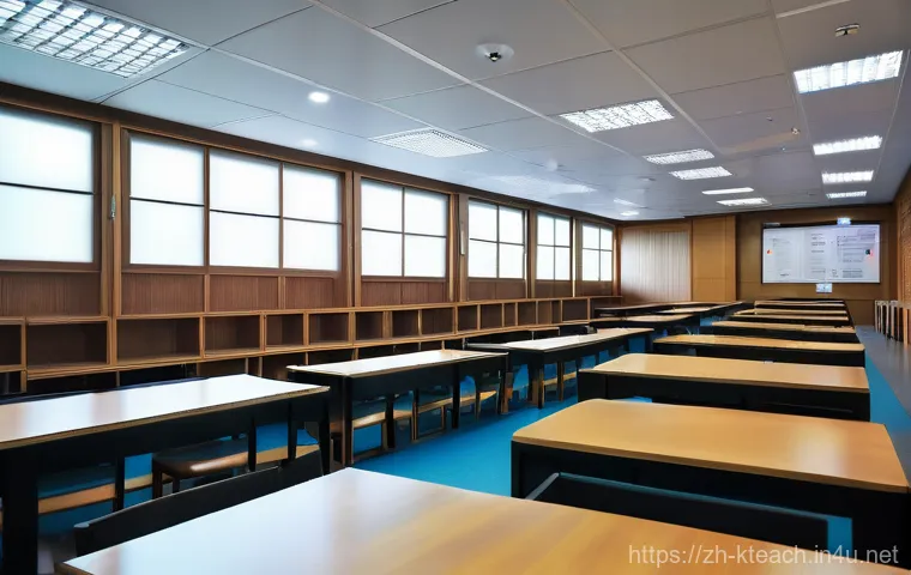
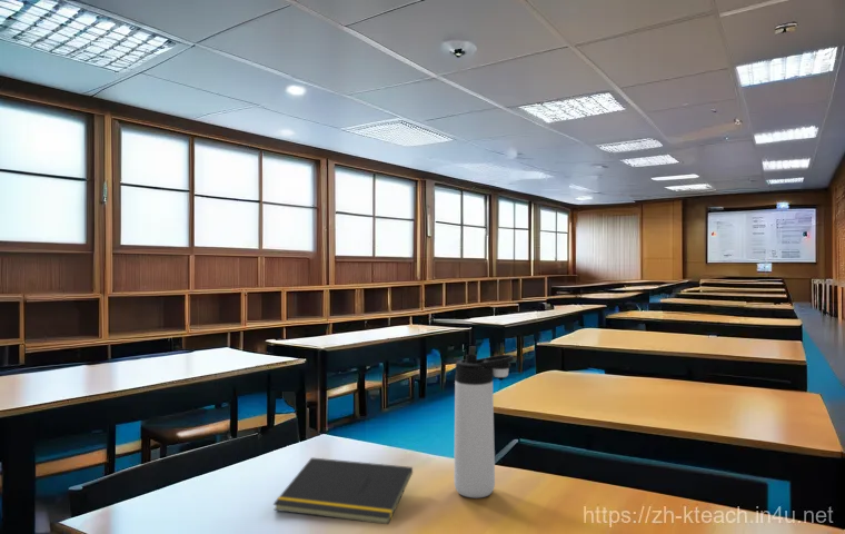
+ notepad (346, 487)
+ thermos bottle (484, 423)
